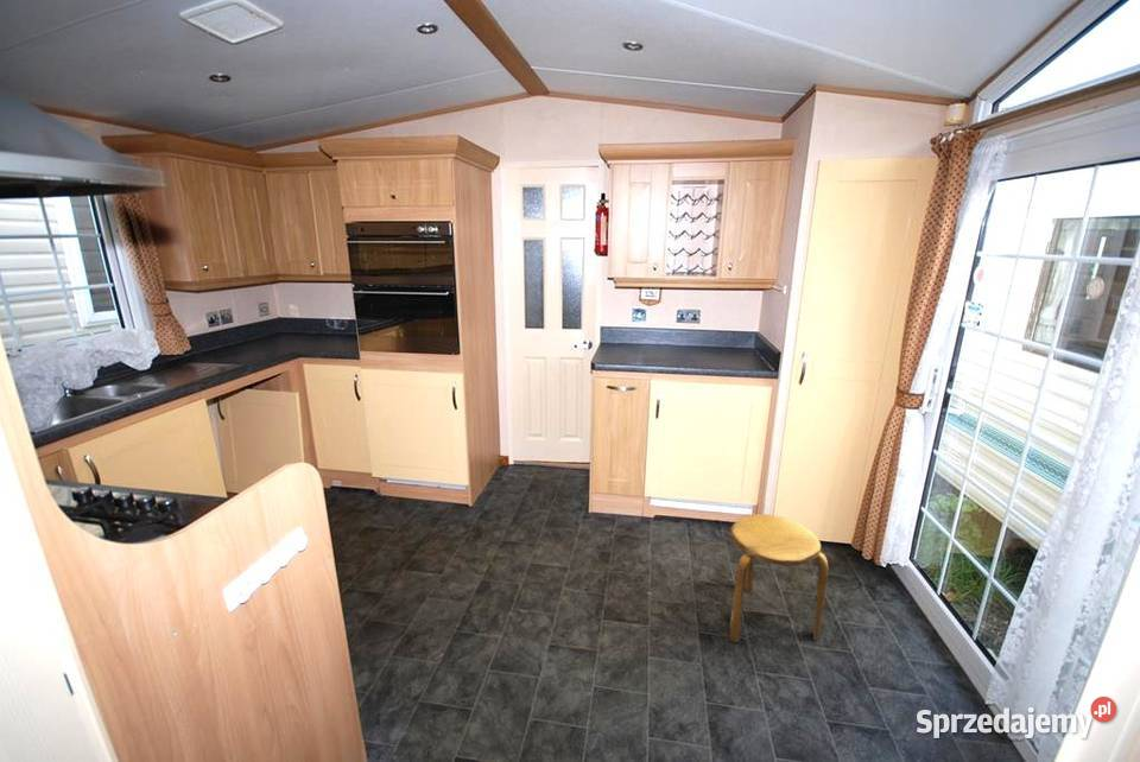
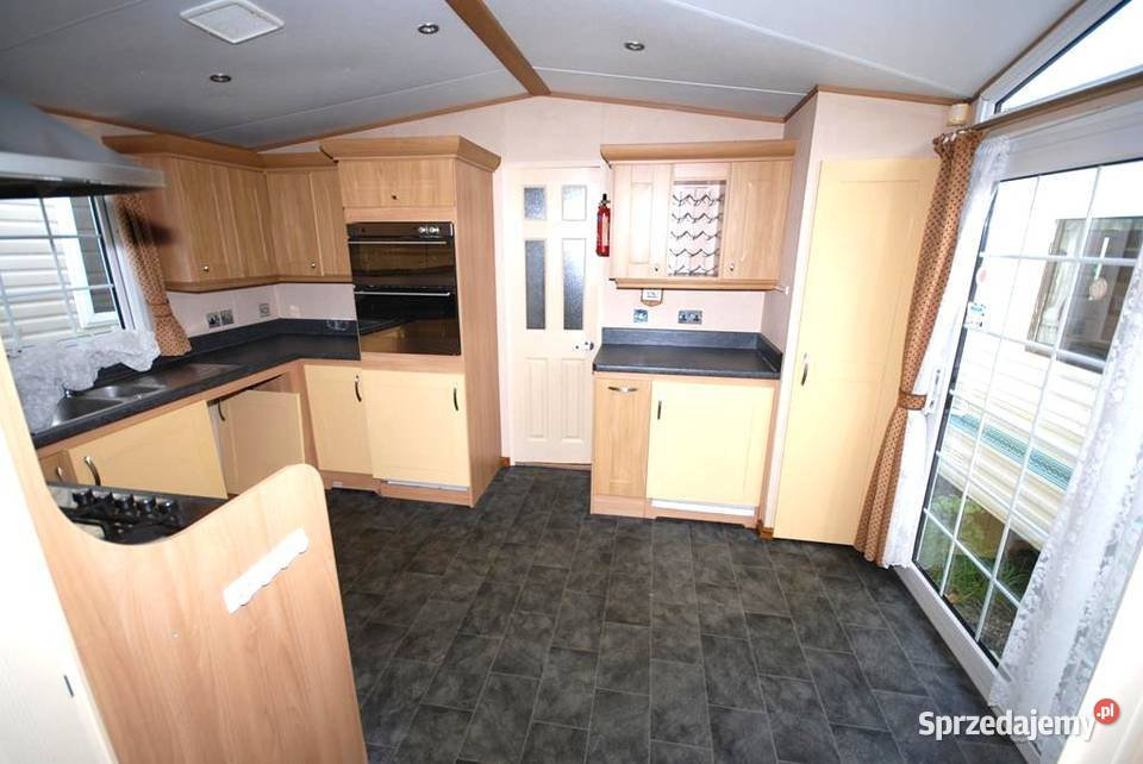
- stool (777, 564)
